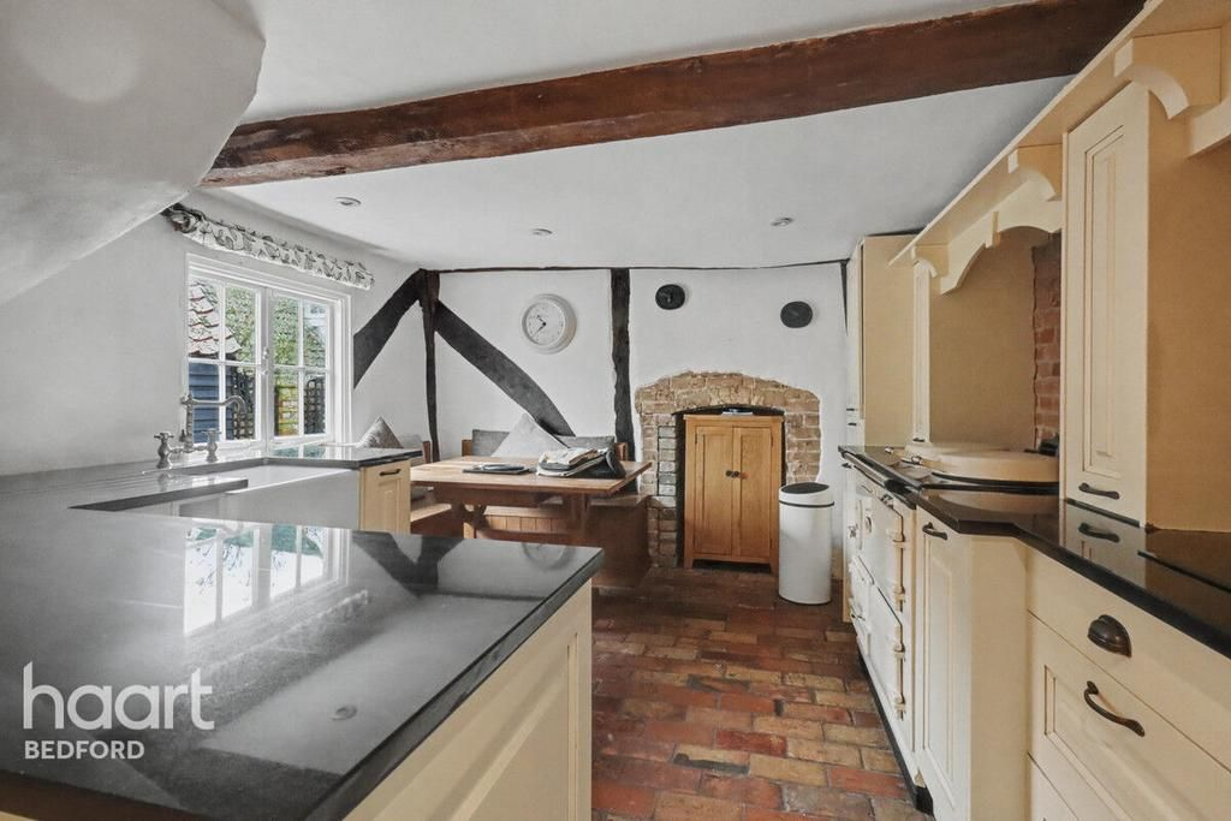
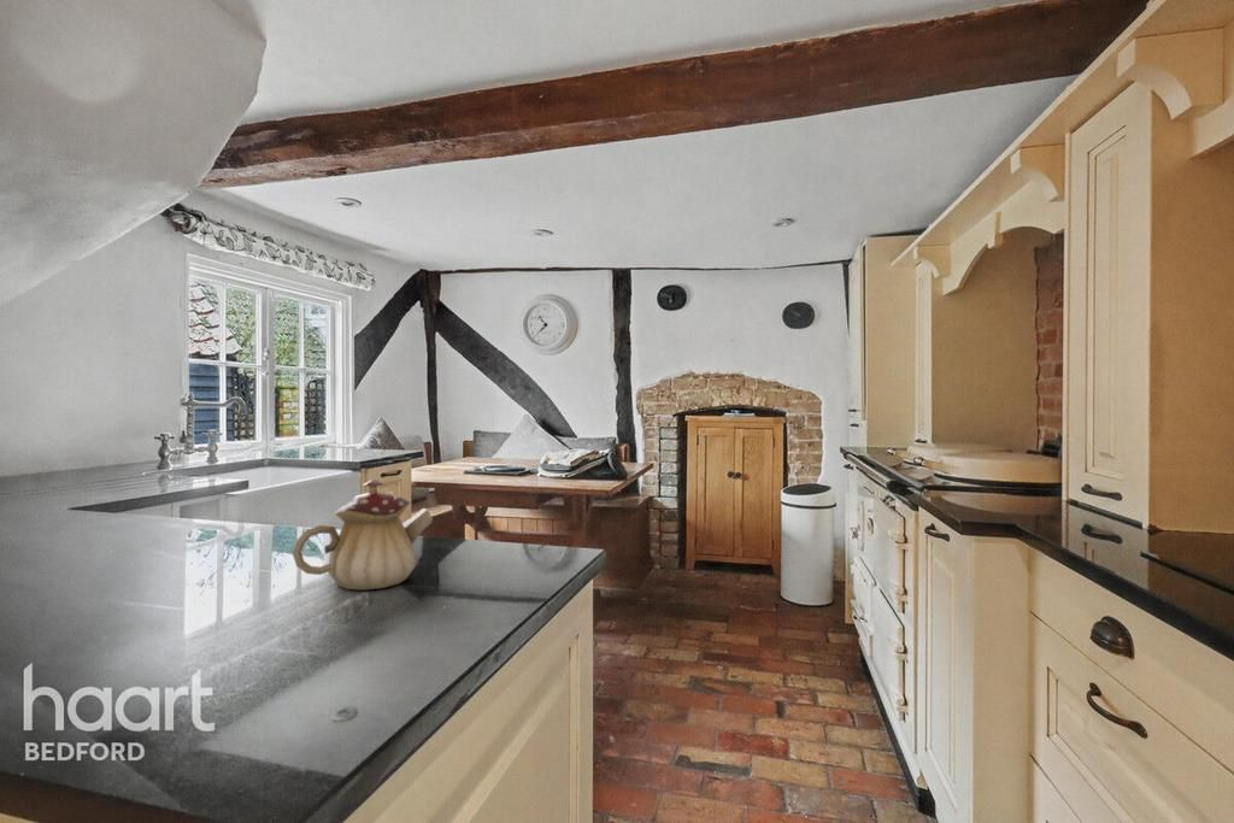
+ teapot (366, 530)
